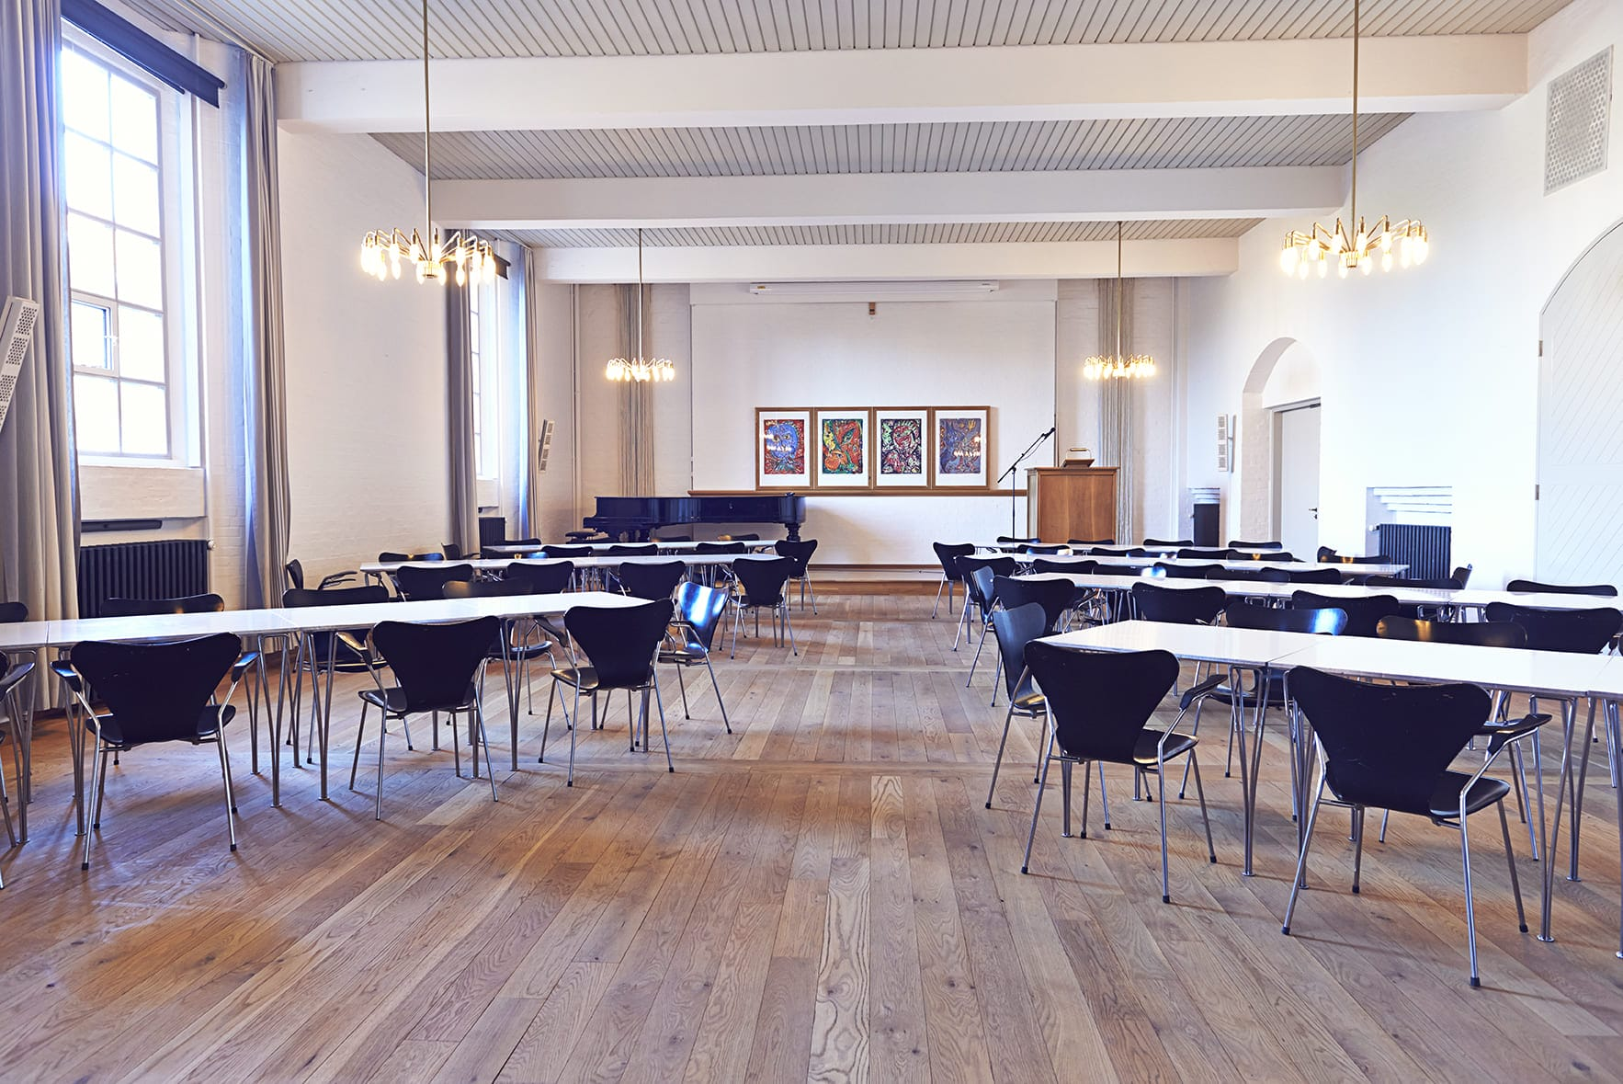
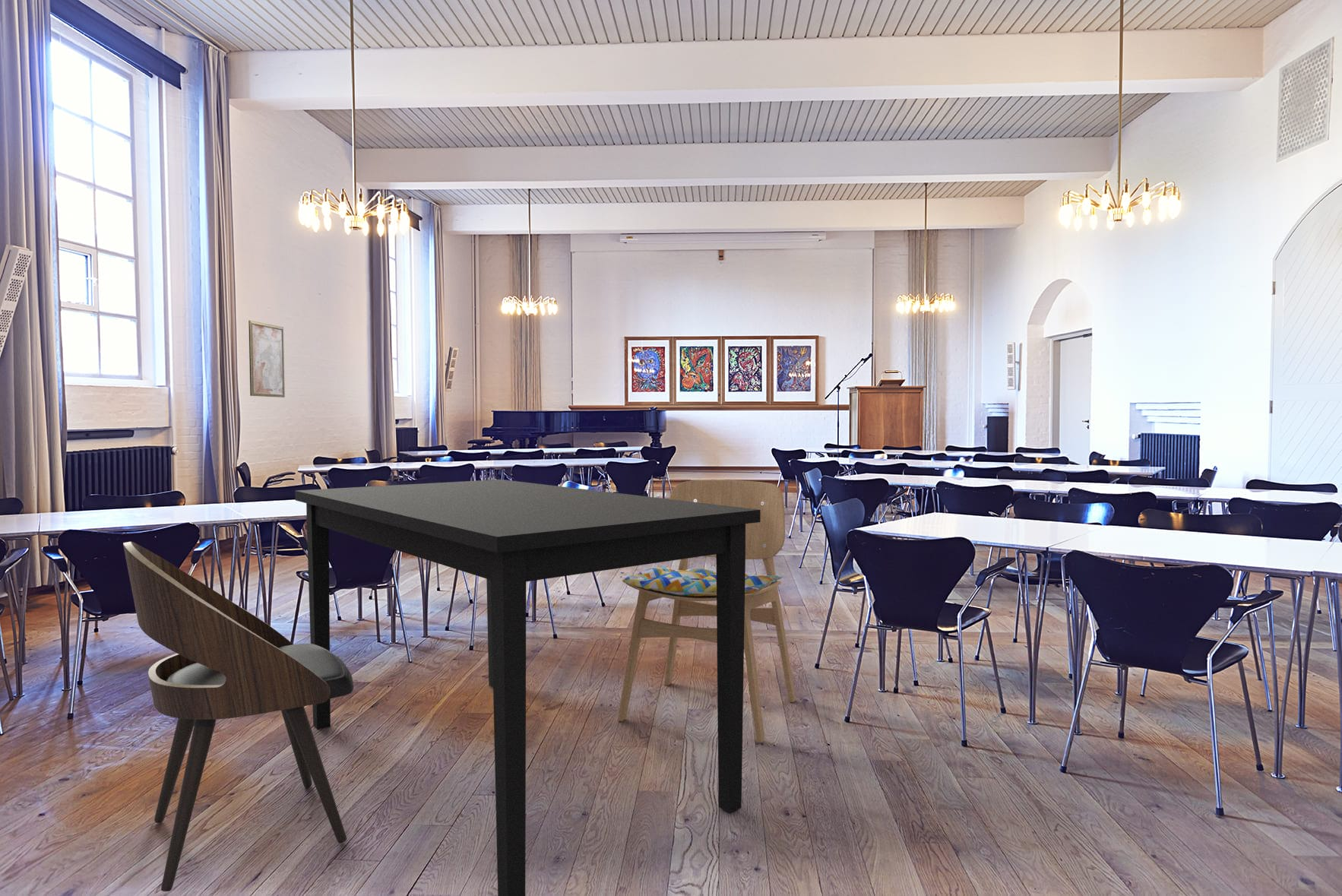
+ dining chair (243, 685)
+ wall art (267, 360)
+ dining chair (710, 597)
+ dining table (500, 631)
